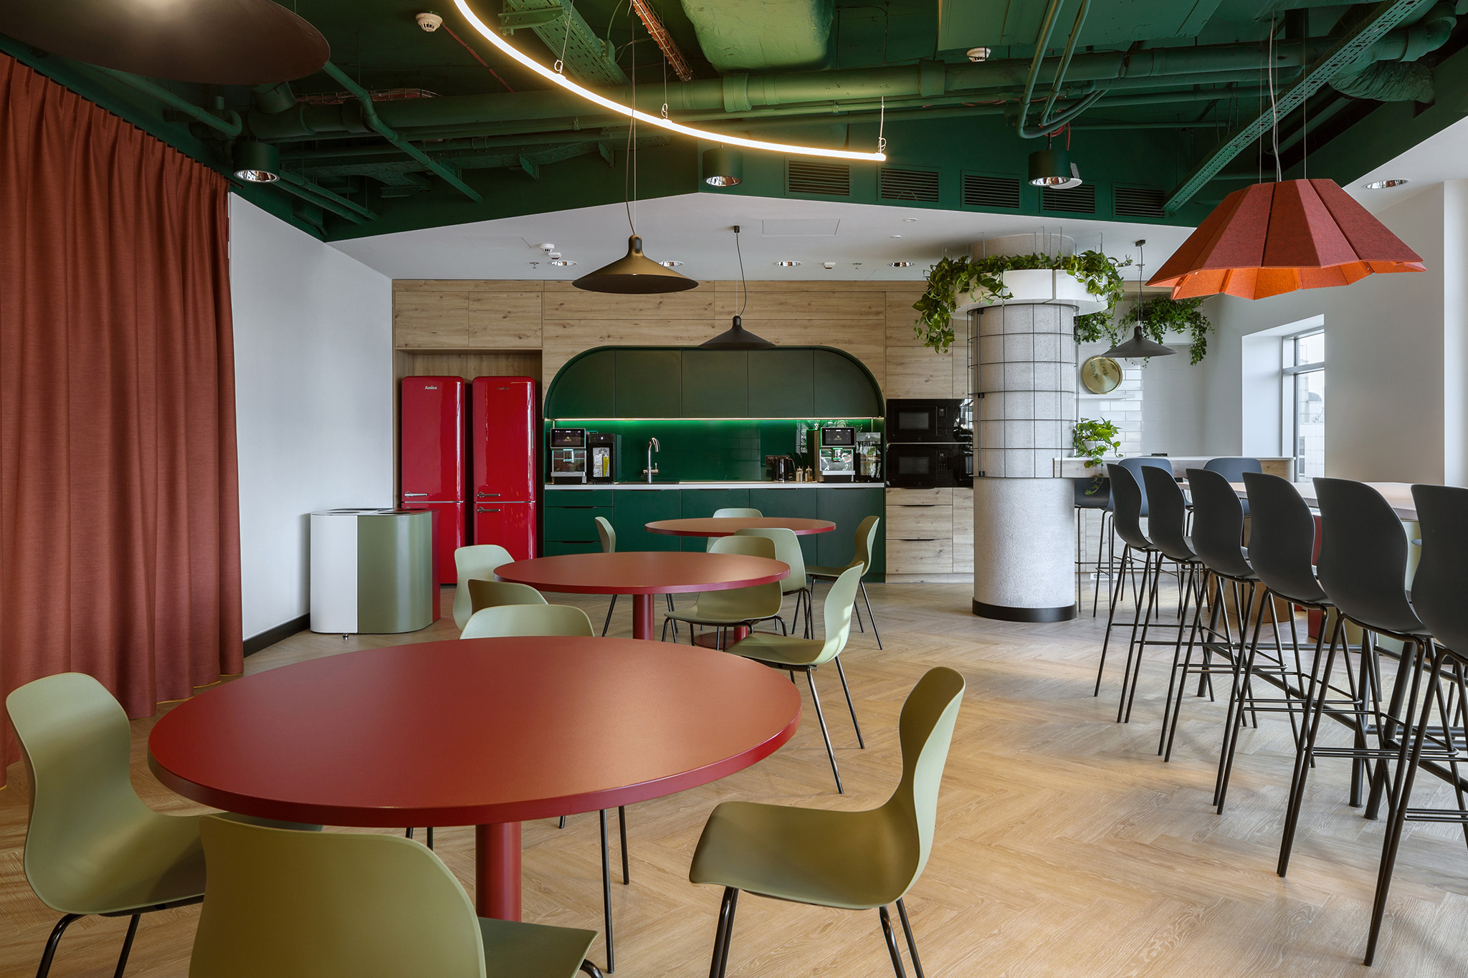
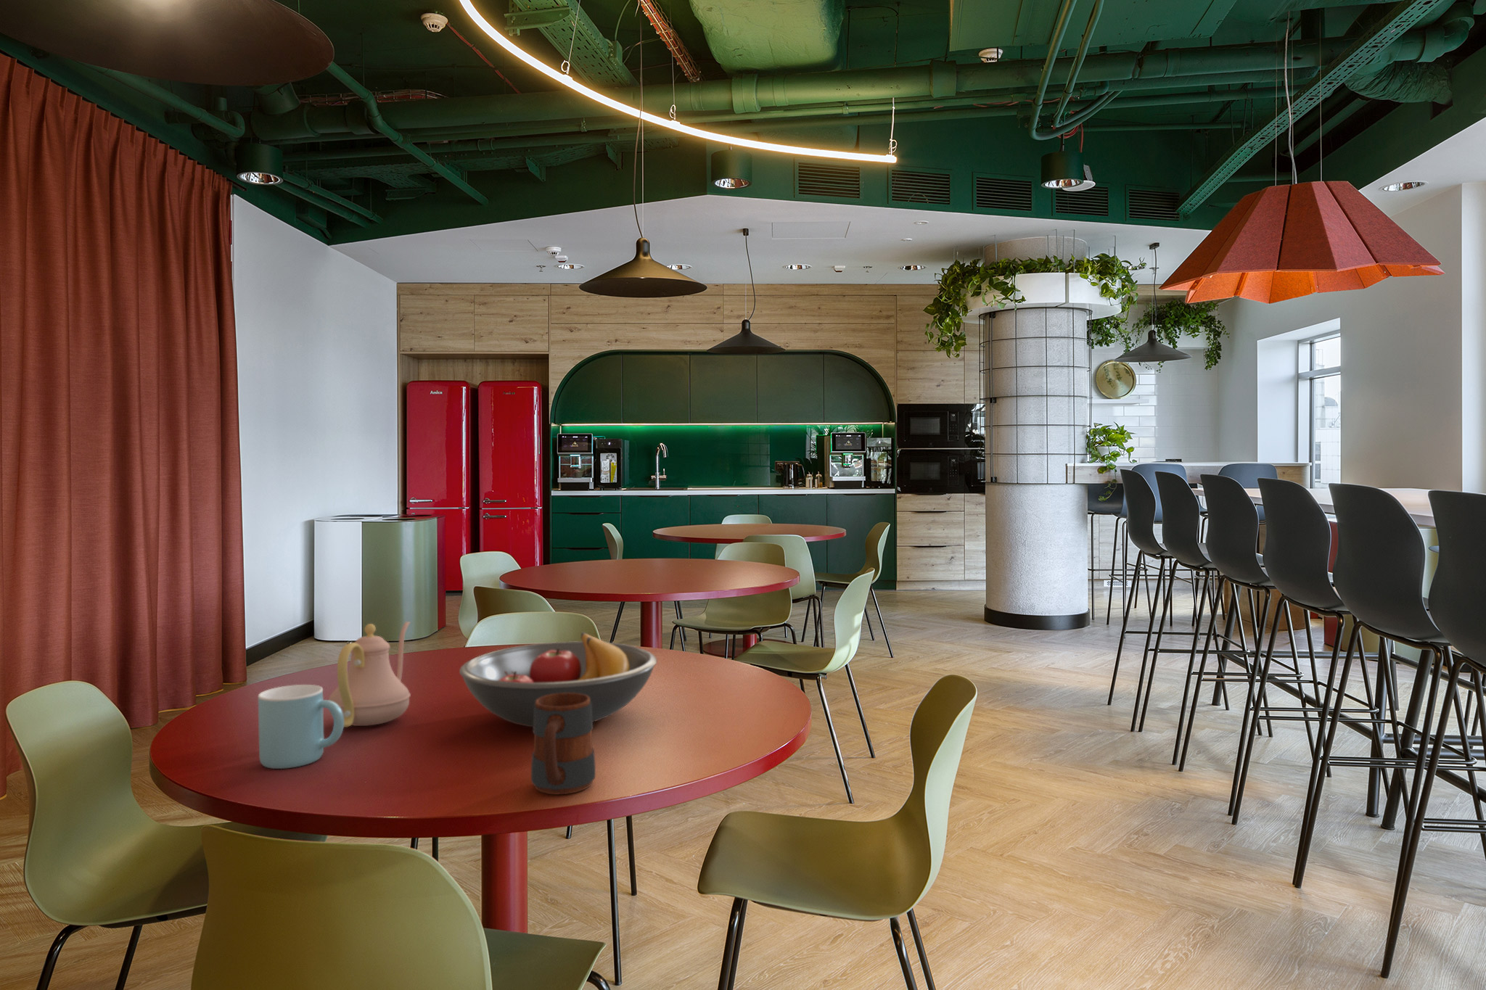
+ mug (303, 725)
+ teapot (378, 668)
+ fruit bowl (561, 681)
+ mug (559, 746)
